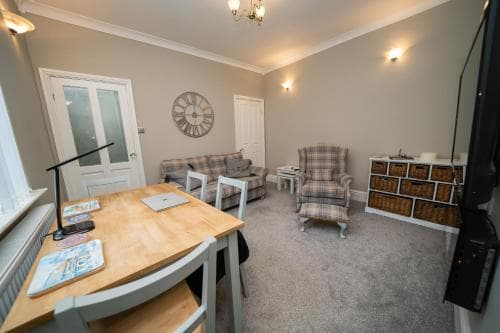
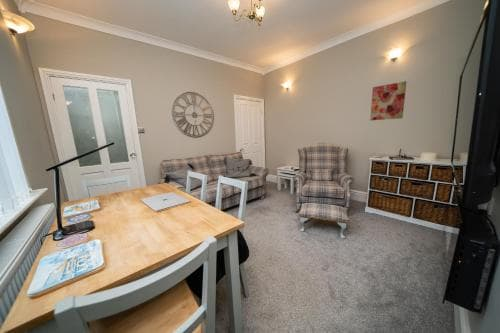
+ wall art (387, 102)
